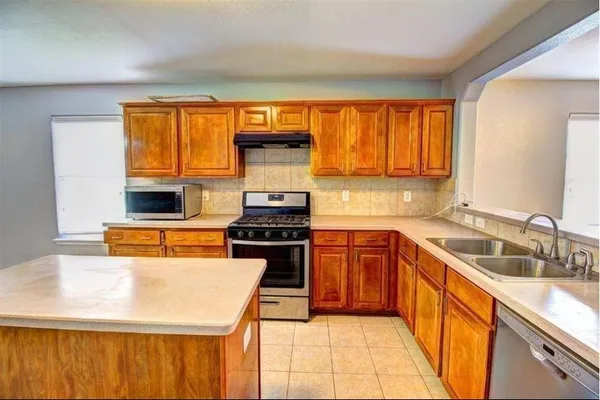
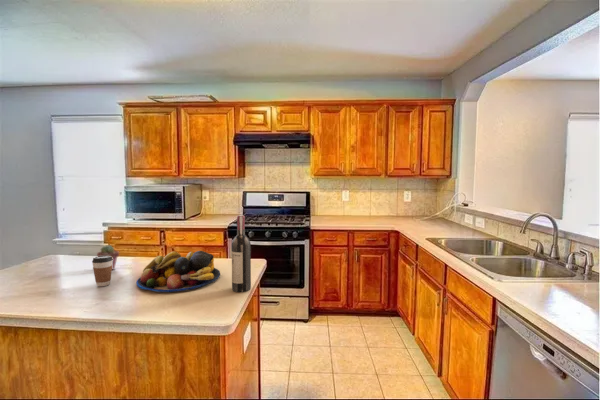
+ coffee cup (102, 270)
+ potted succulent (108, 255)
+ wine bottle (241, 252)
+ fruit bowl (179, 264)
